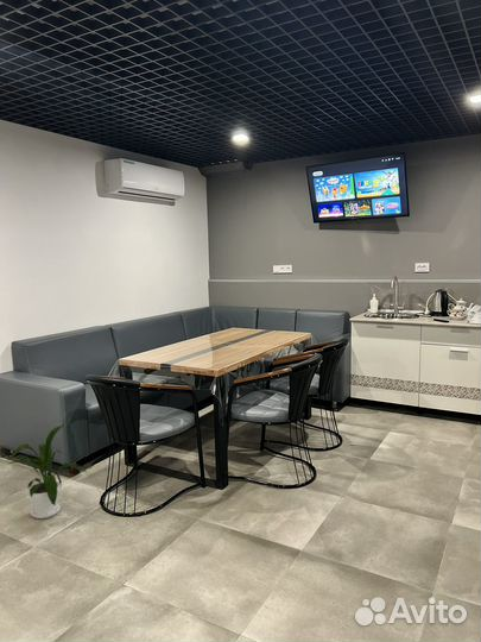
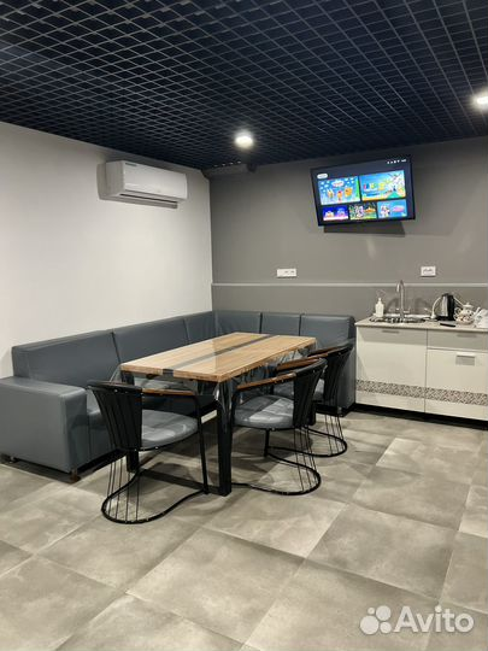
- house plant (44, 472)
